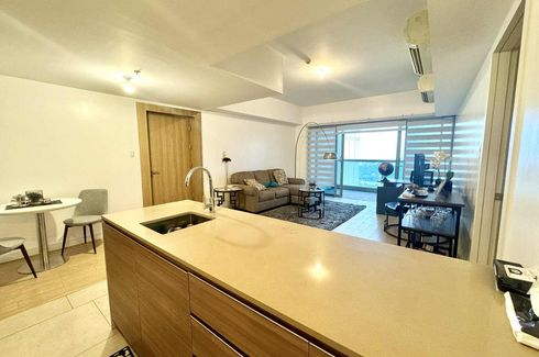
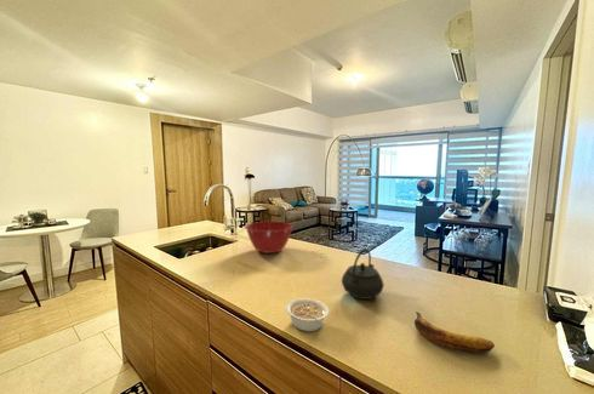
+ banana (449, 332)
+ kettle (364, 270)
+ mixing bowl (269, 238)
+ legume (308, 314)
